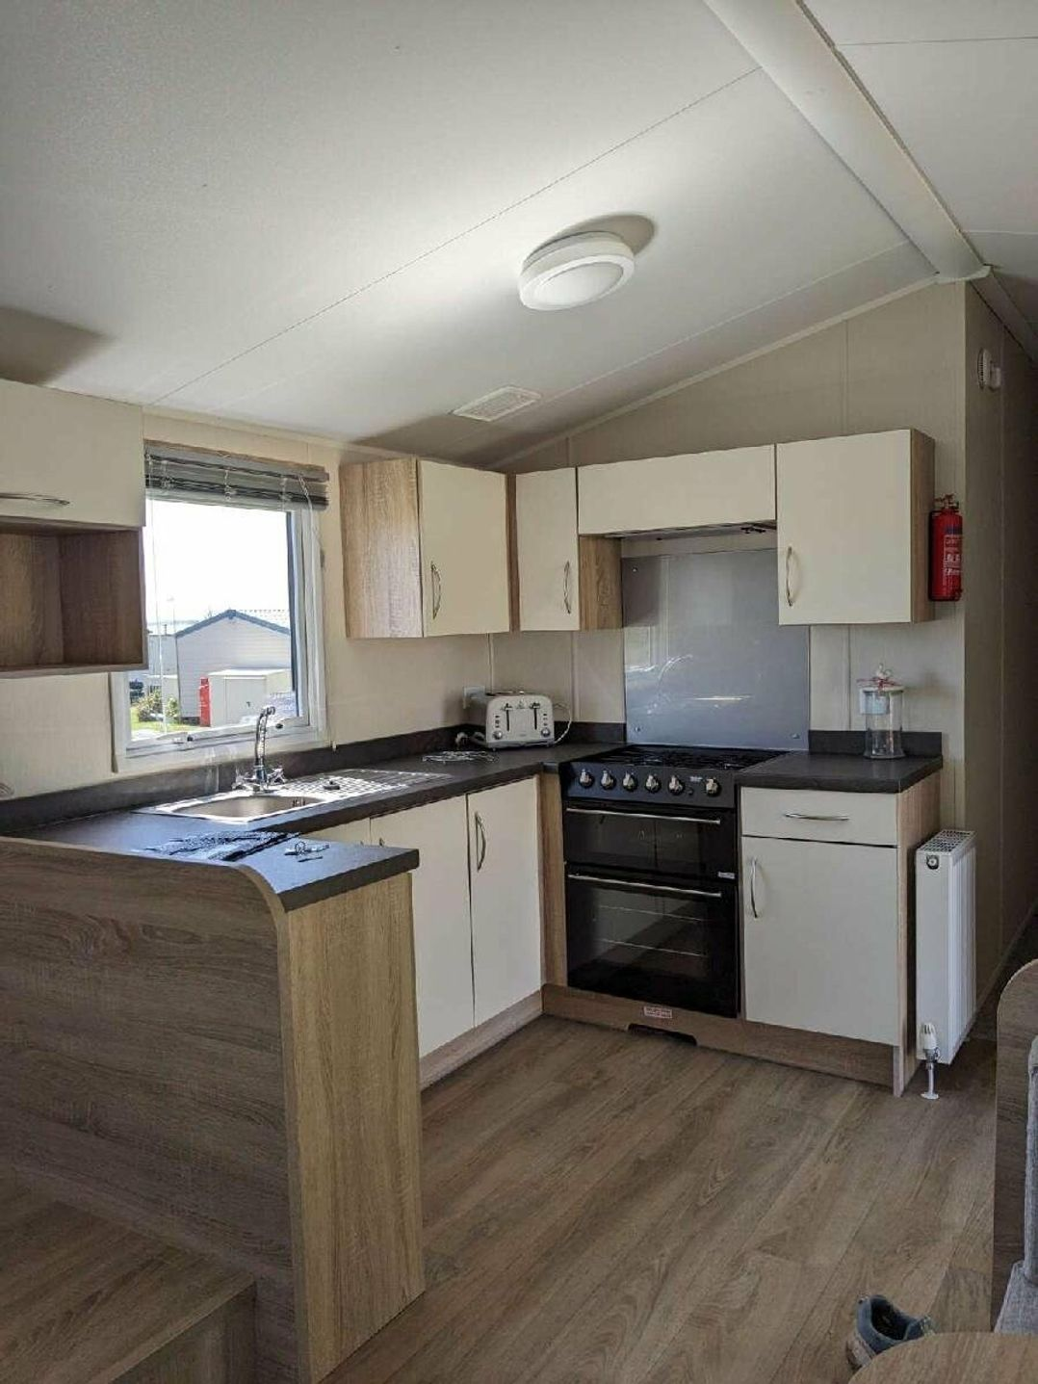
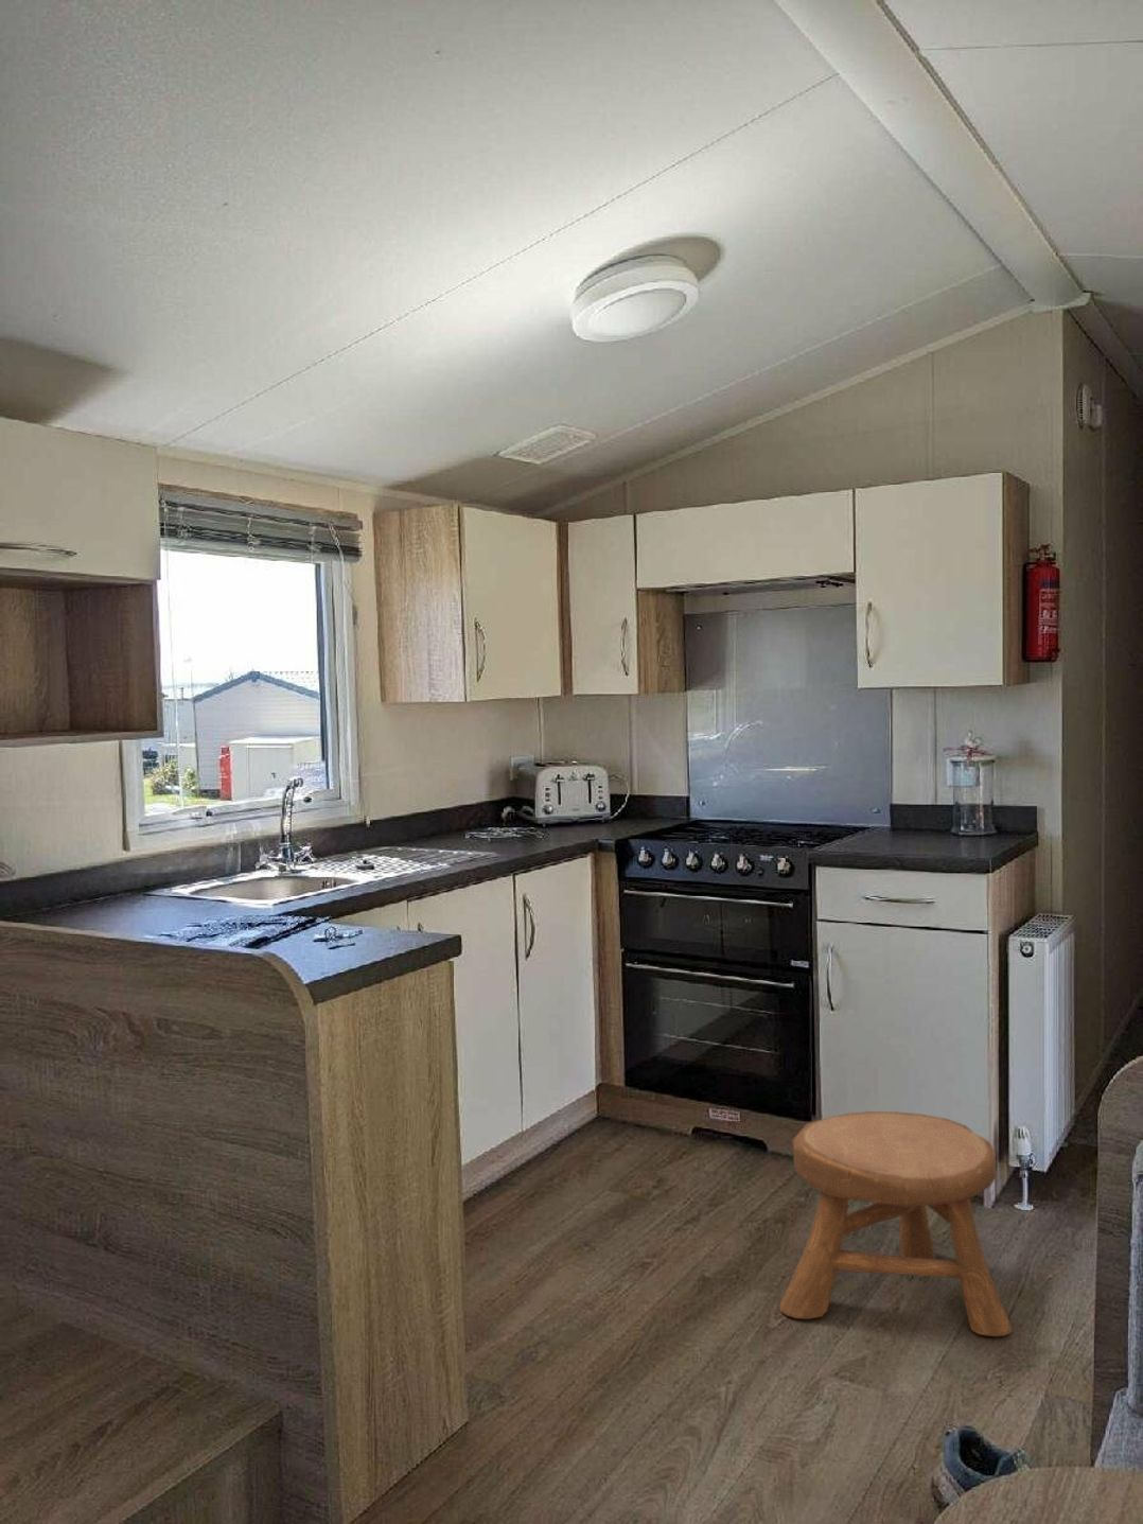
+ stool (882, 1220)
